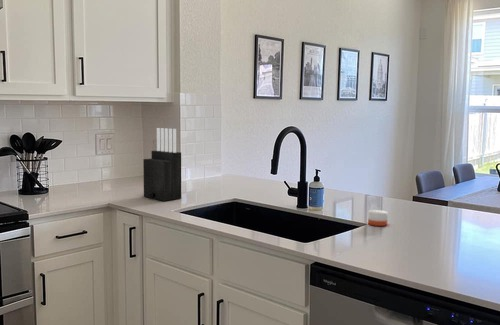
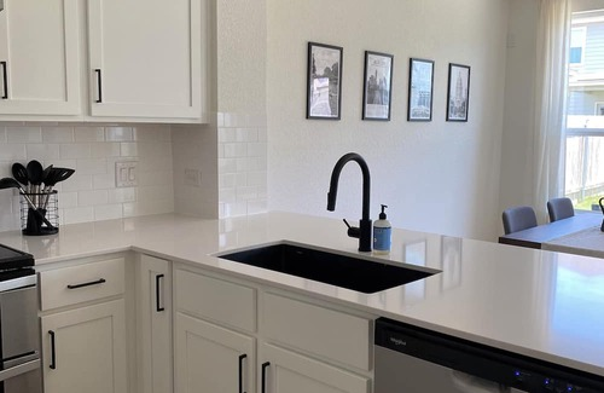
- candle (378, 211)
- knife block (160, 163)
